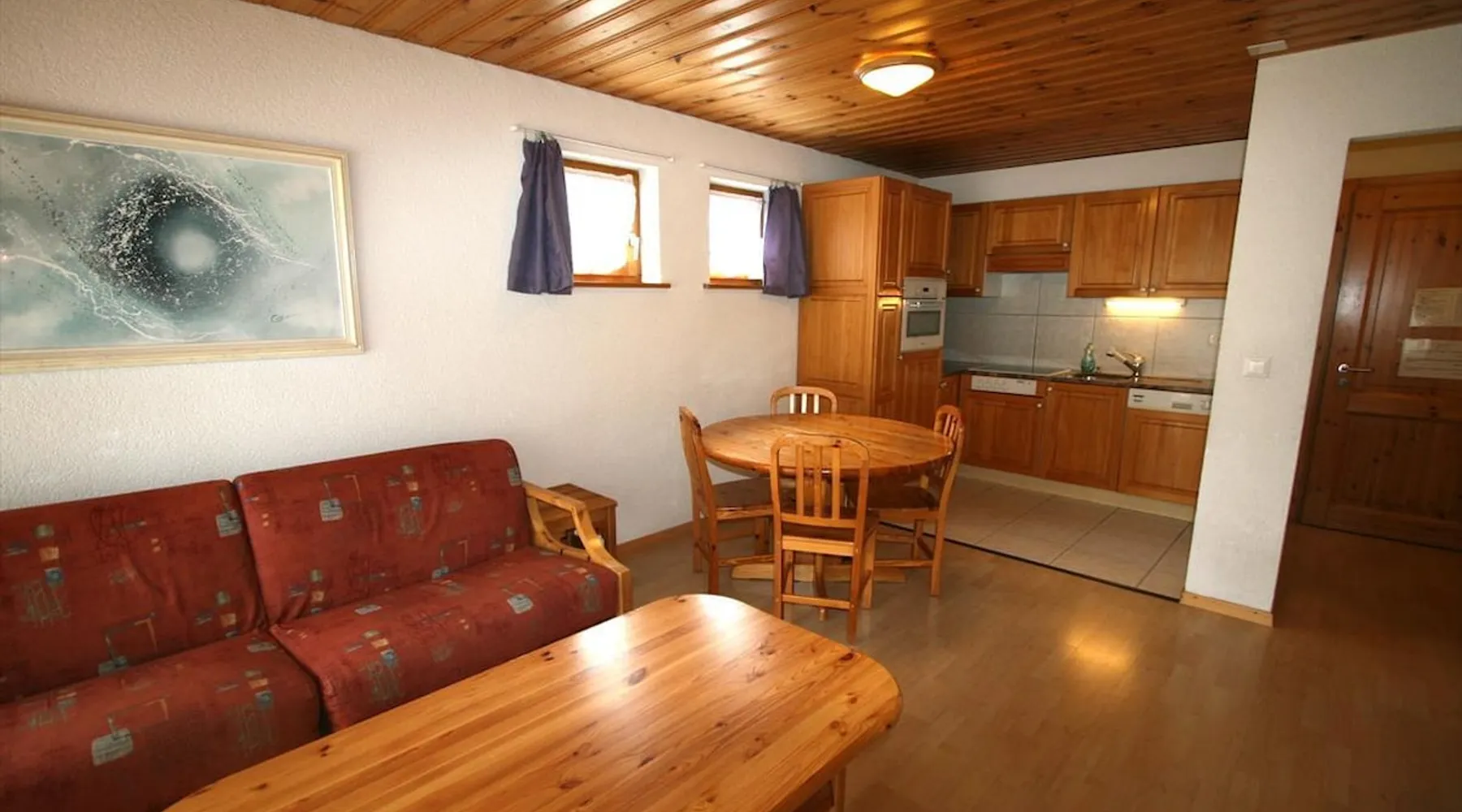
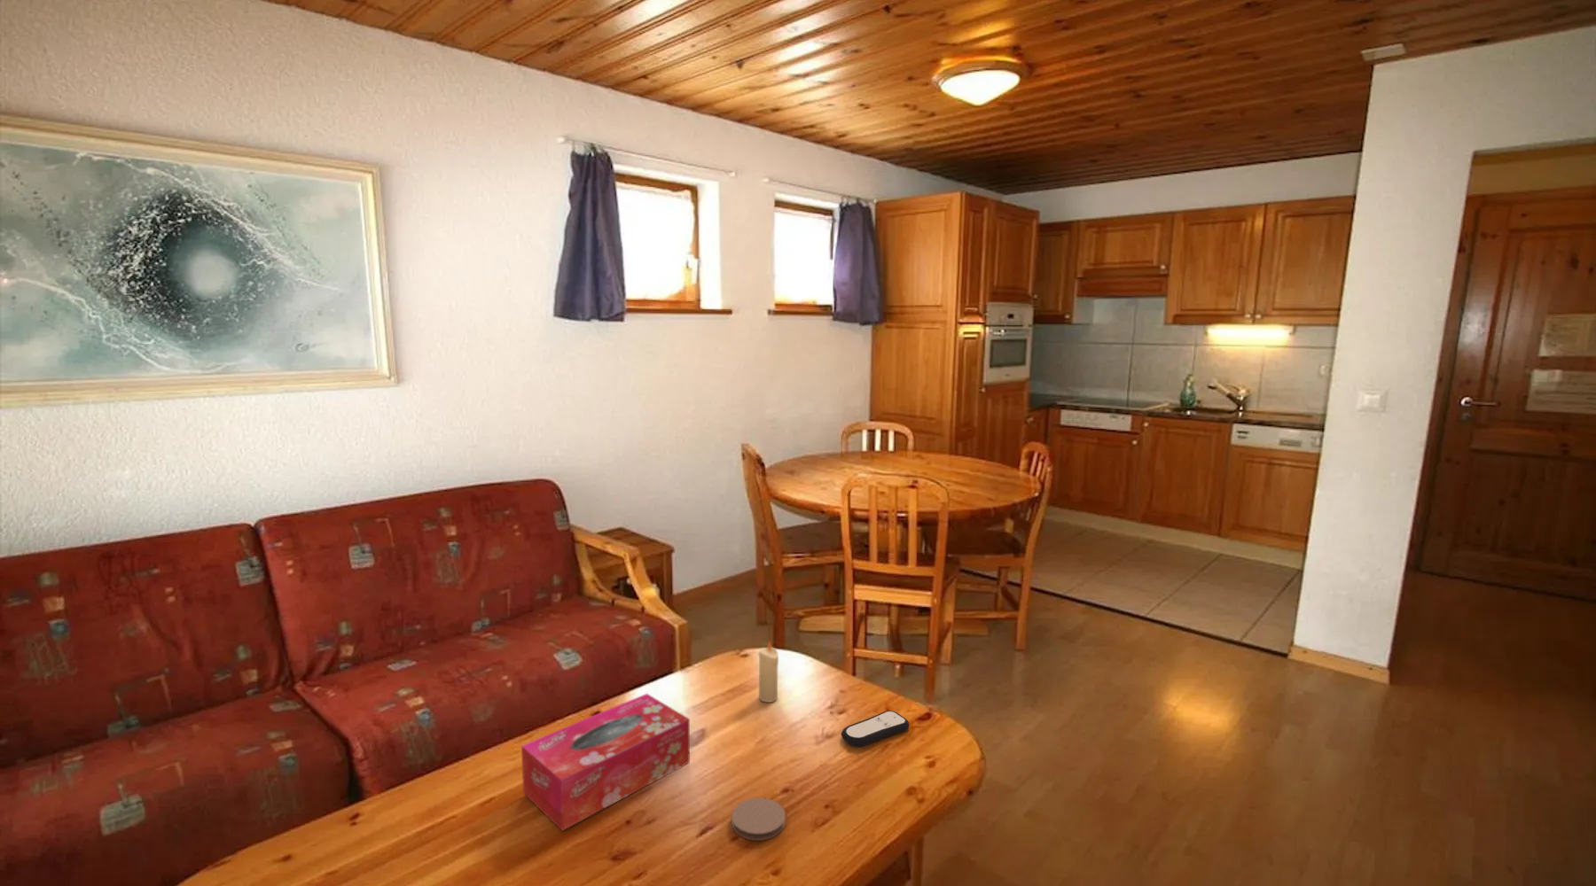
+ coaster (758, 817)
+ remote control (874, 728)
+ tissue box (609, 754)
+ candle (767, 669)
